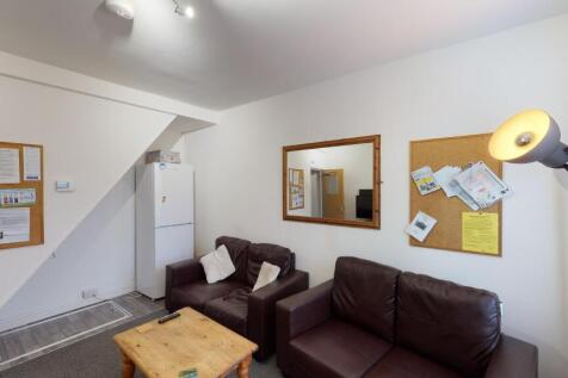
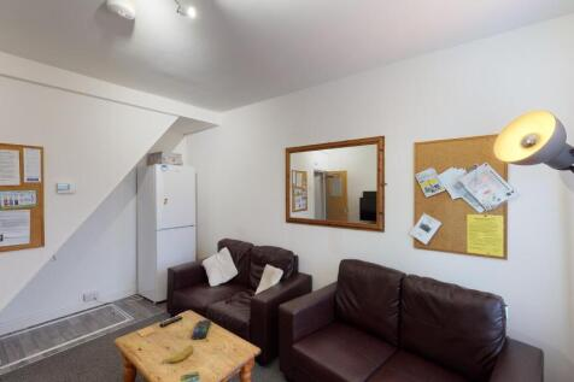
+ remote control (201, 328)
+ fruit (180, 353)
